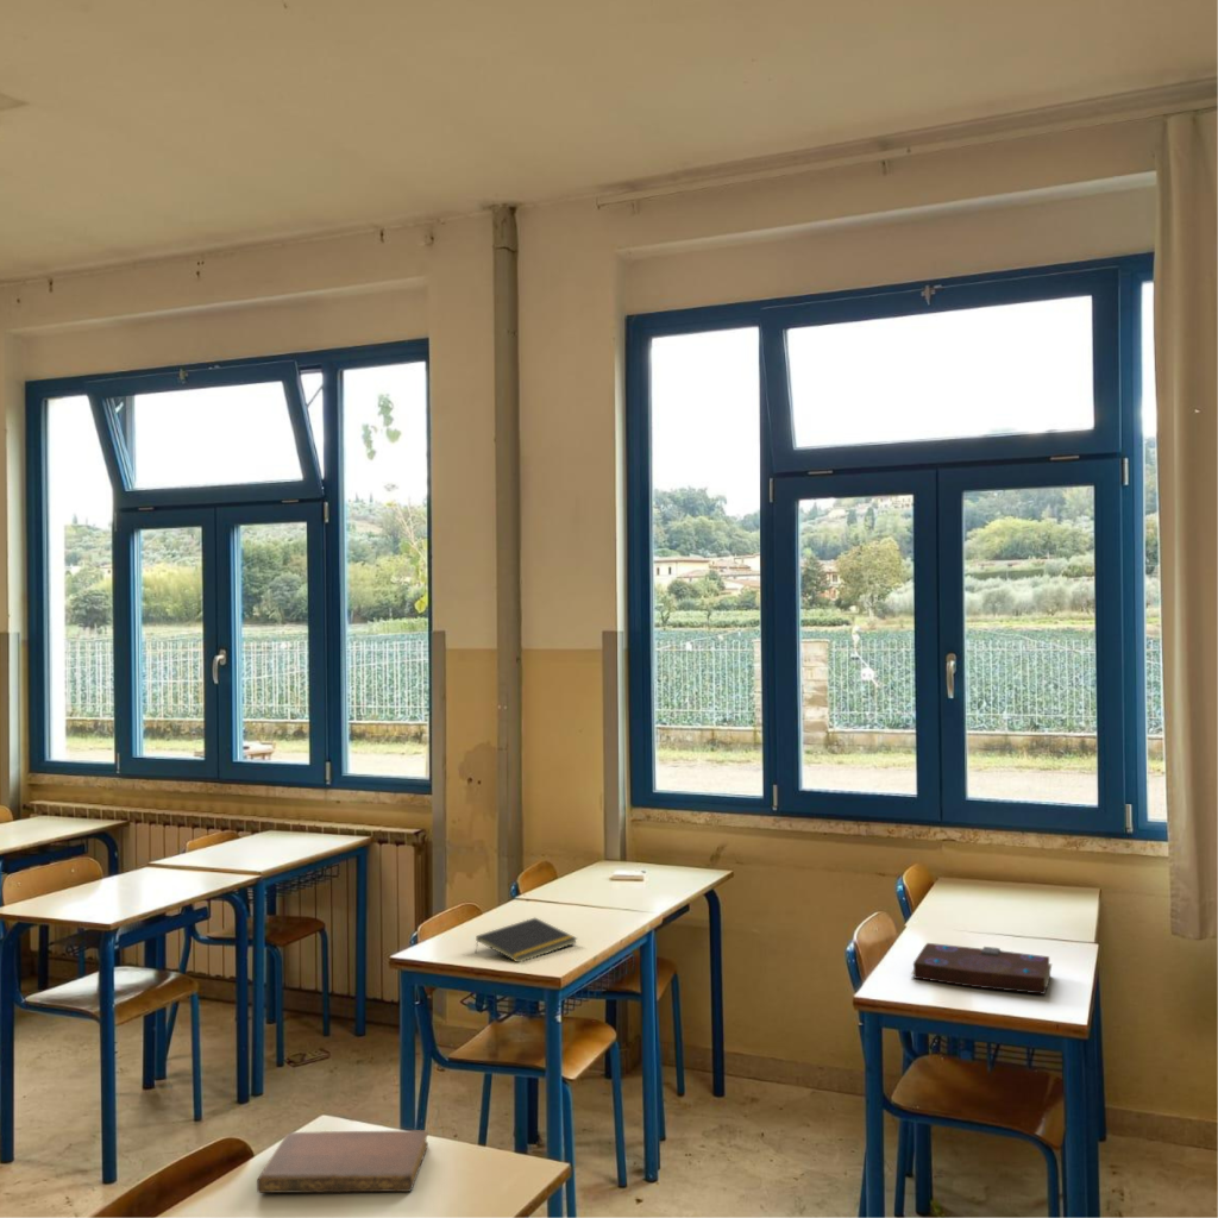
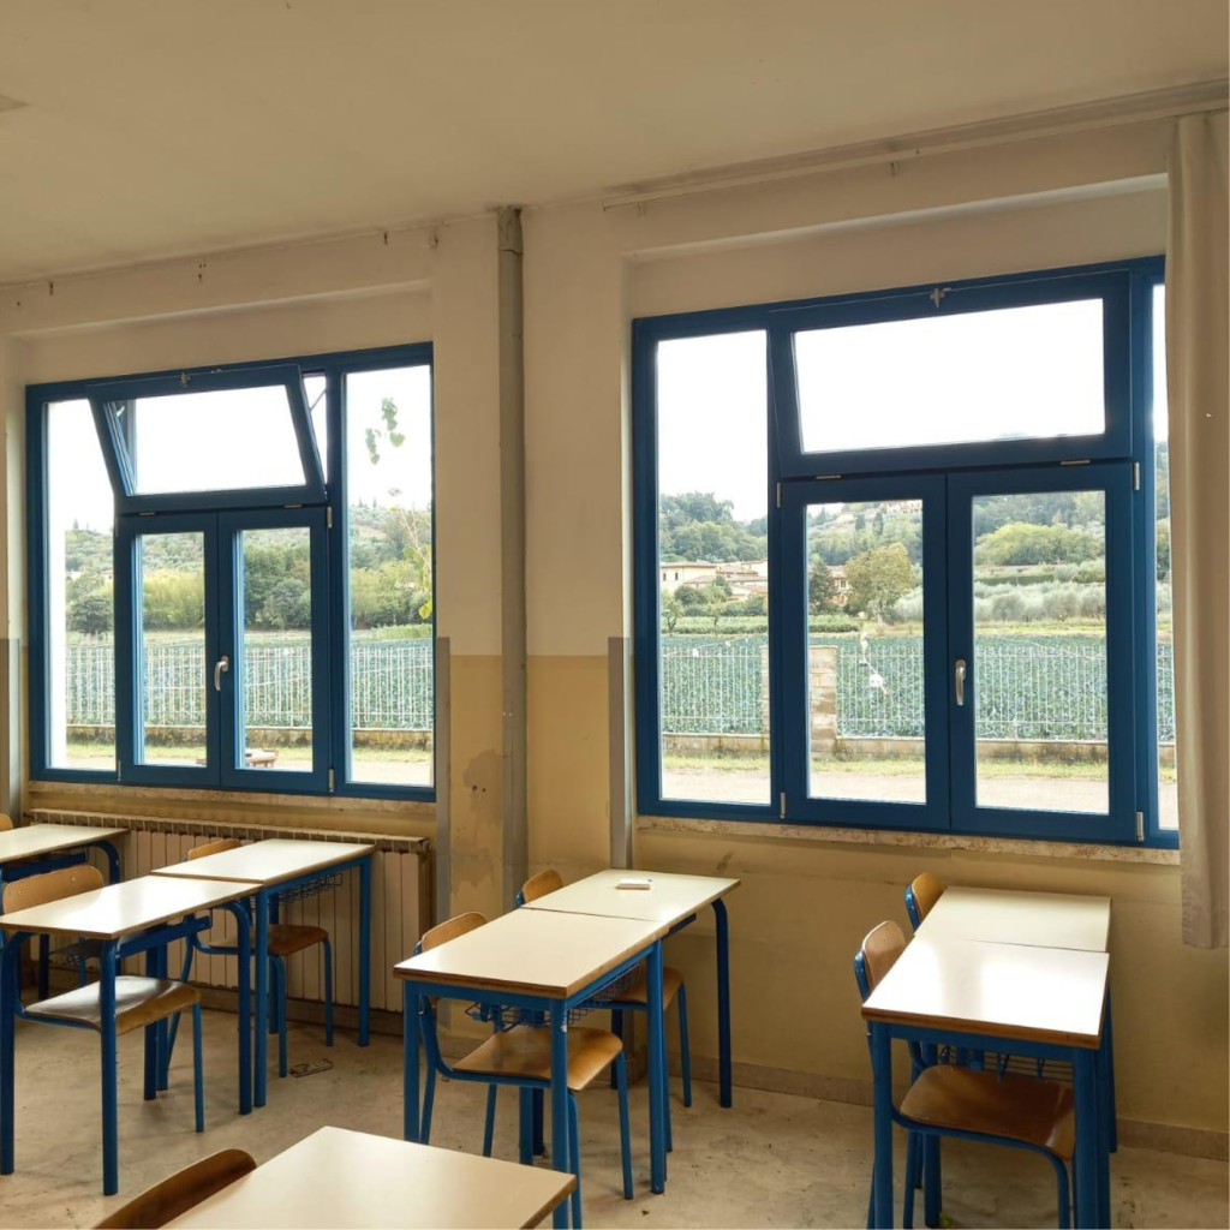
- notebook (346, 1161)
- notepad (527, 938)
- book (981, 966)
